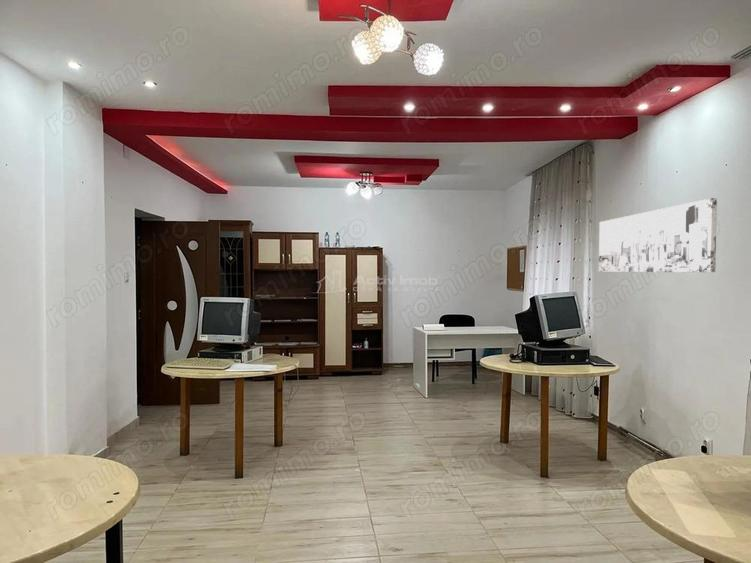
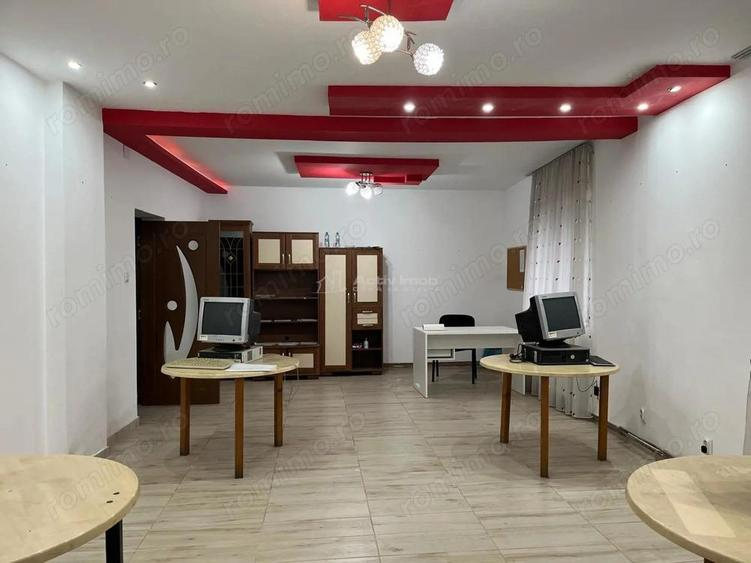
- wall art (646, 242)
